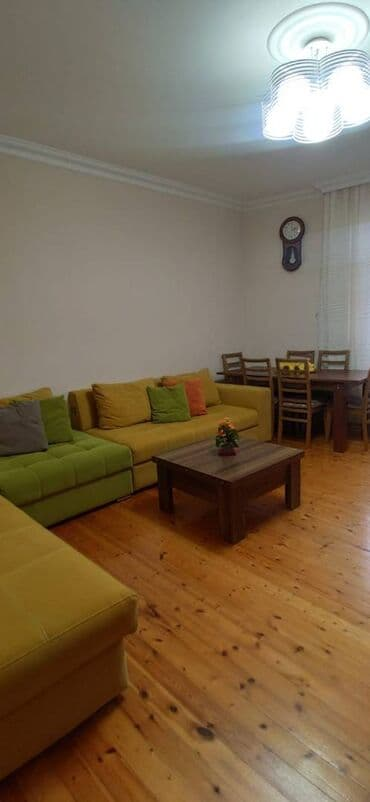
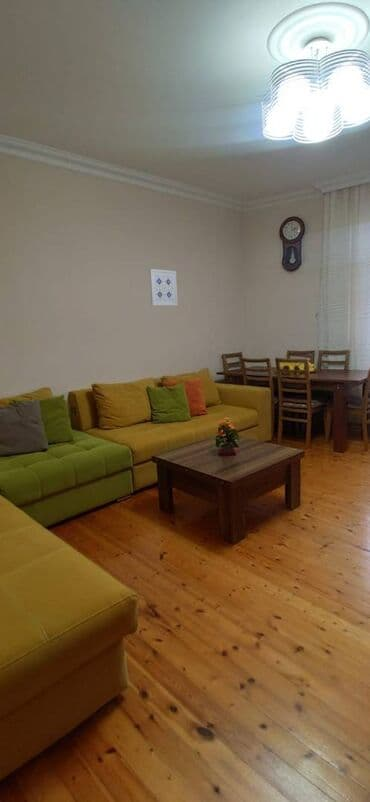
+ wall art (163, 287)
